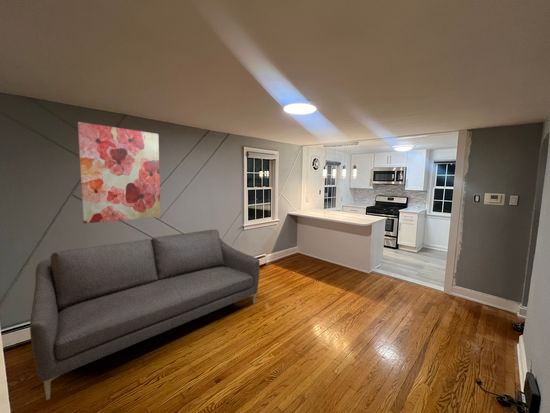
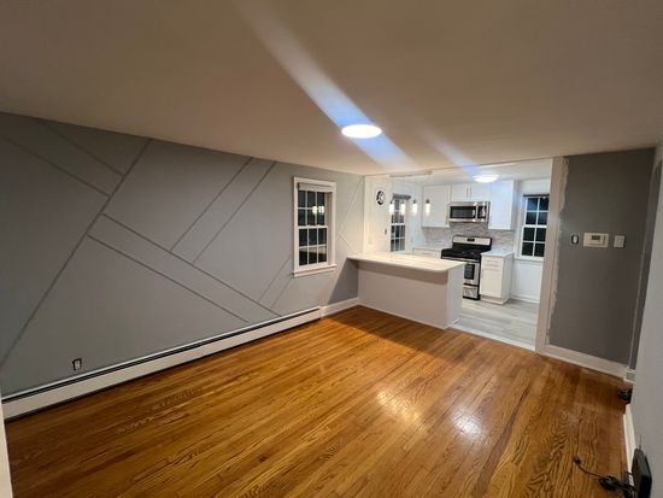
- sofa (162, 281)
- wall art (123, 175)
